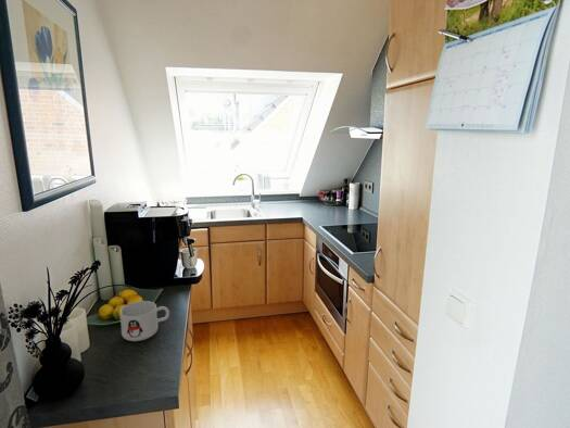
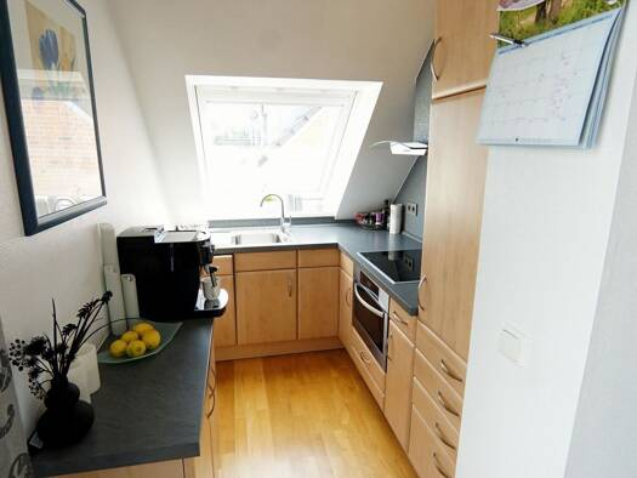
- mug (145, 318)
